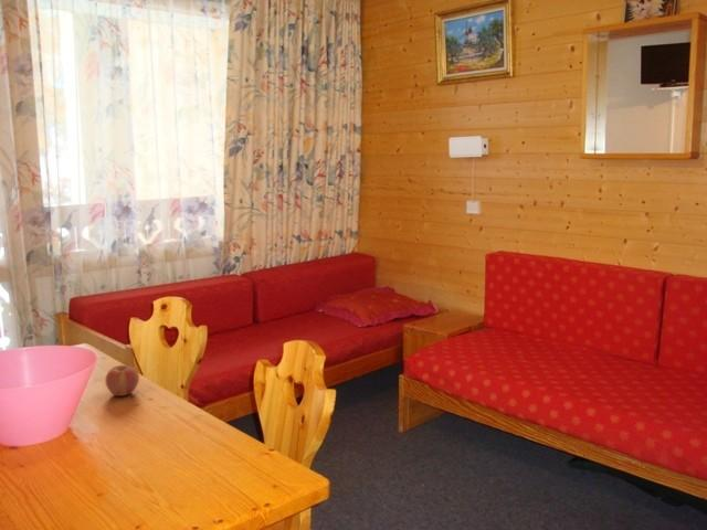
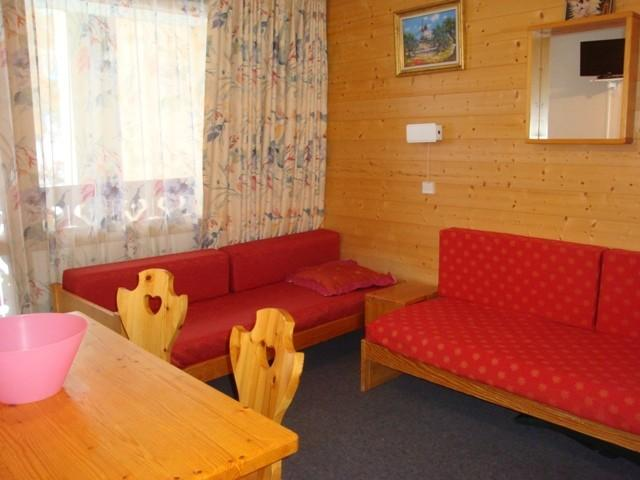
- apple (122, 380)
